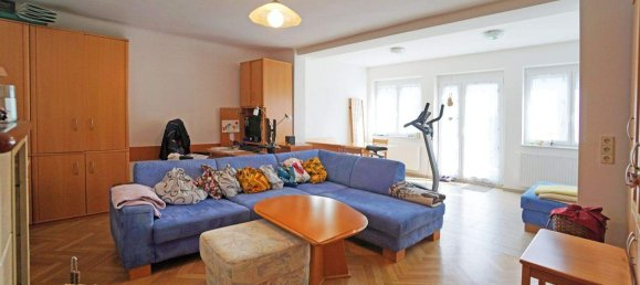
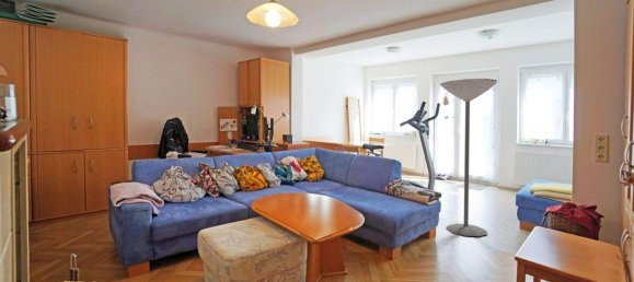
+ floor lamp (466, 156)
